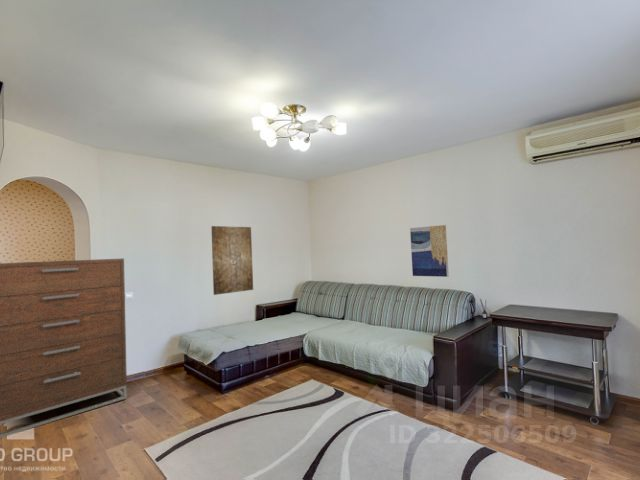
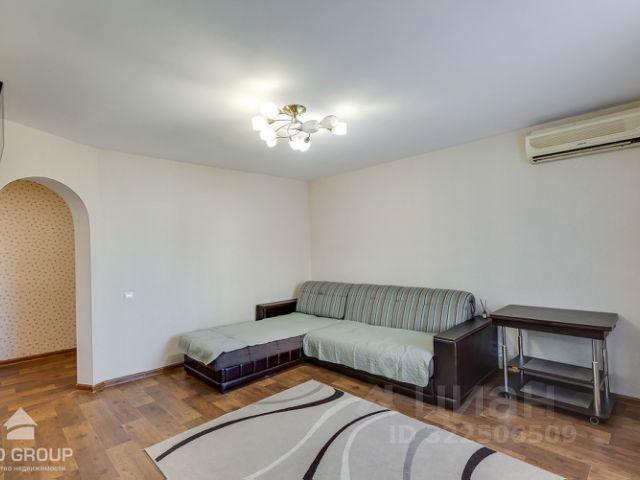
- dresser (57, 335)
- wall art (428, 251)
- wall art (233, 259)
